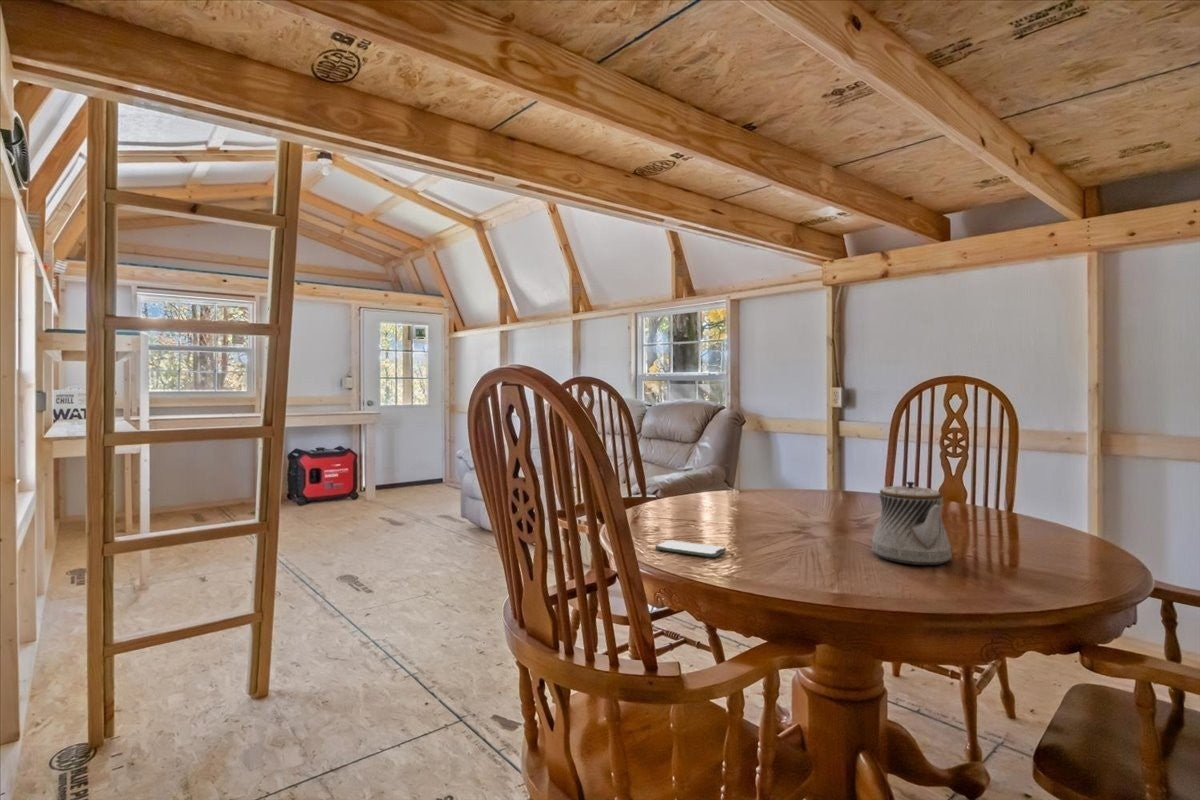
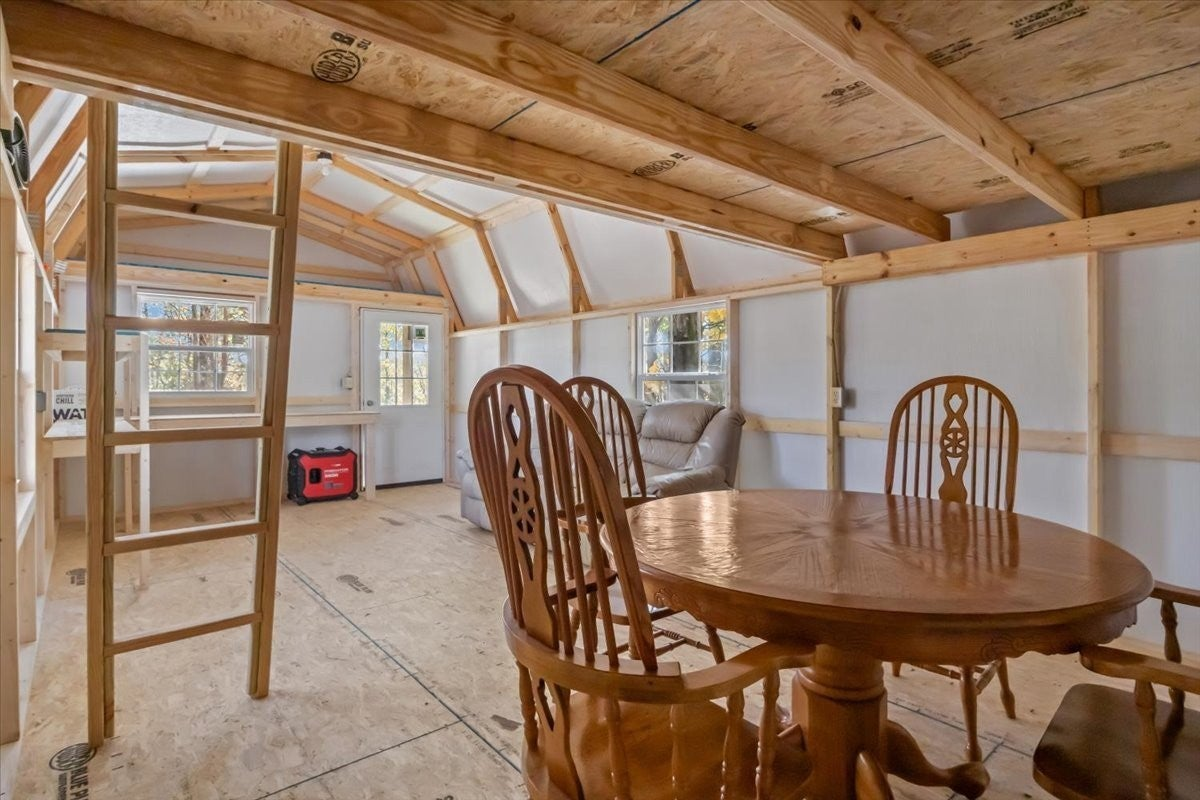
- teapot (911, 519)
- smartphone (690, 548)
